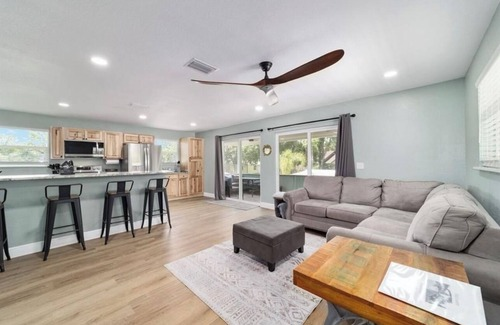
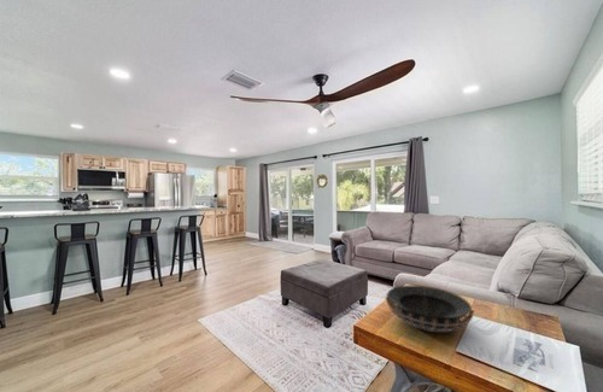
+ decorative bowl (427, 310)
